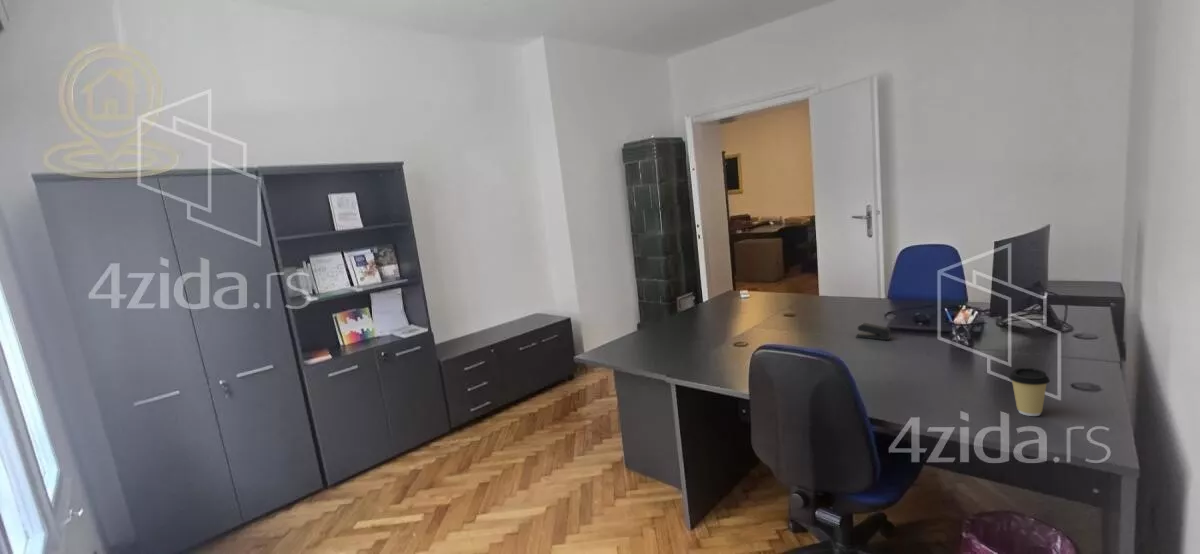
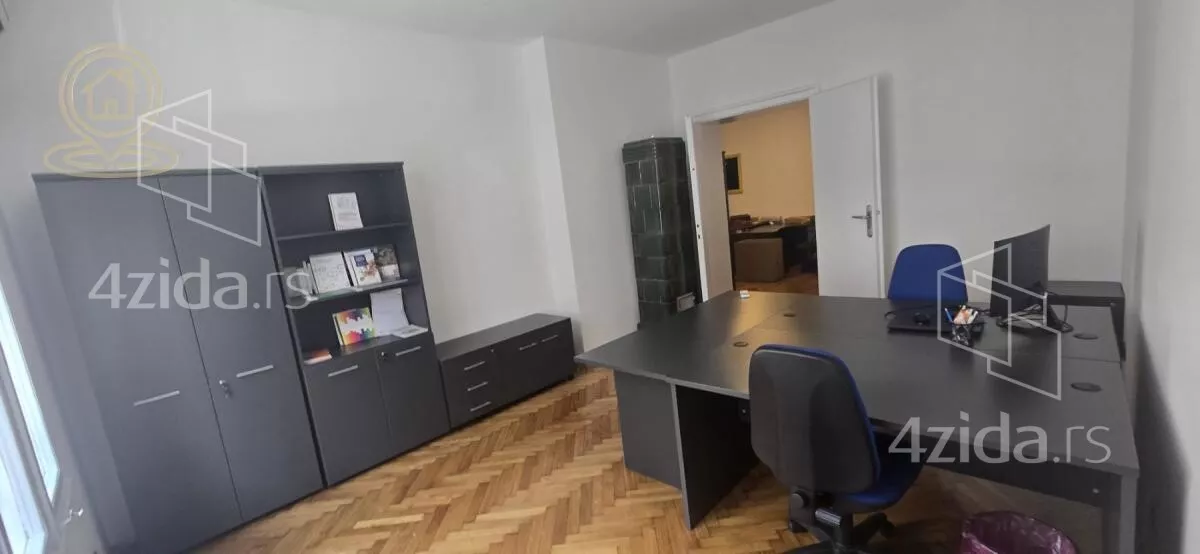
- stapler (873, 330)
- coffee cup (1029, 392)
